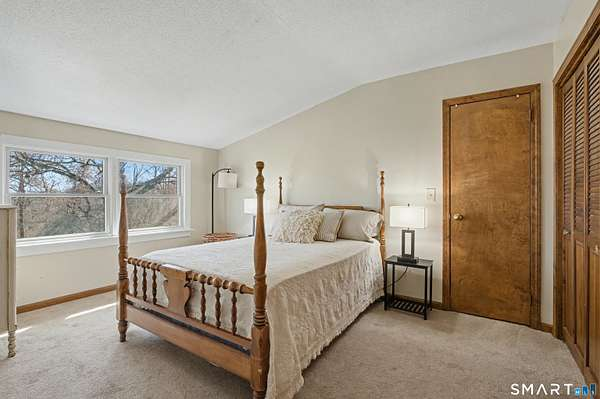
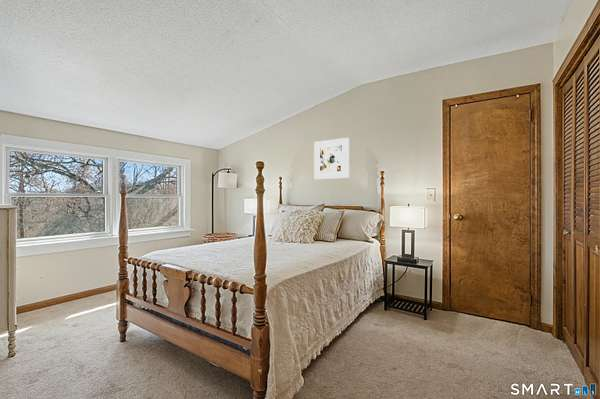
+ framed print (330, 159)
